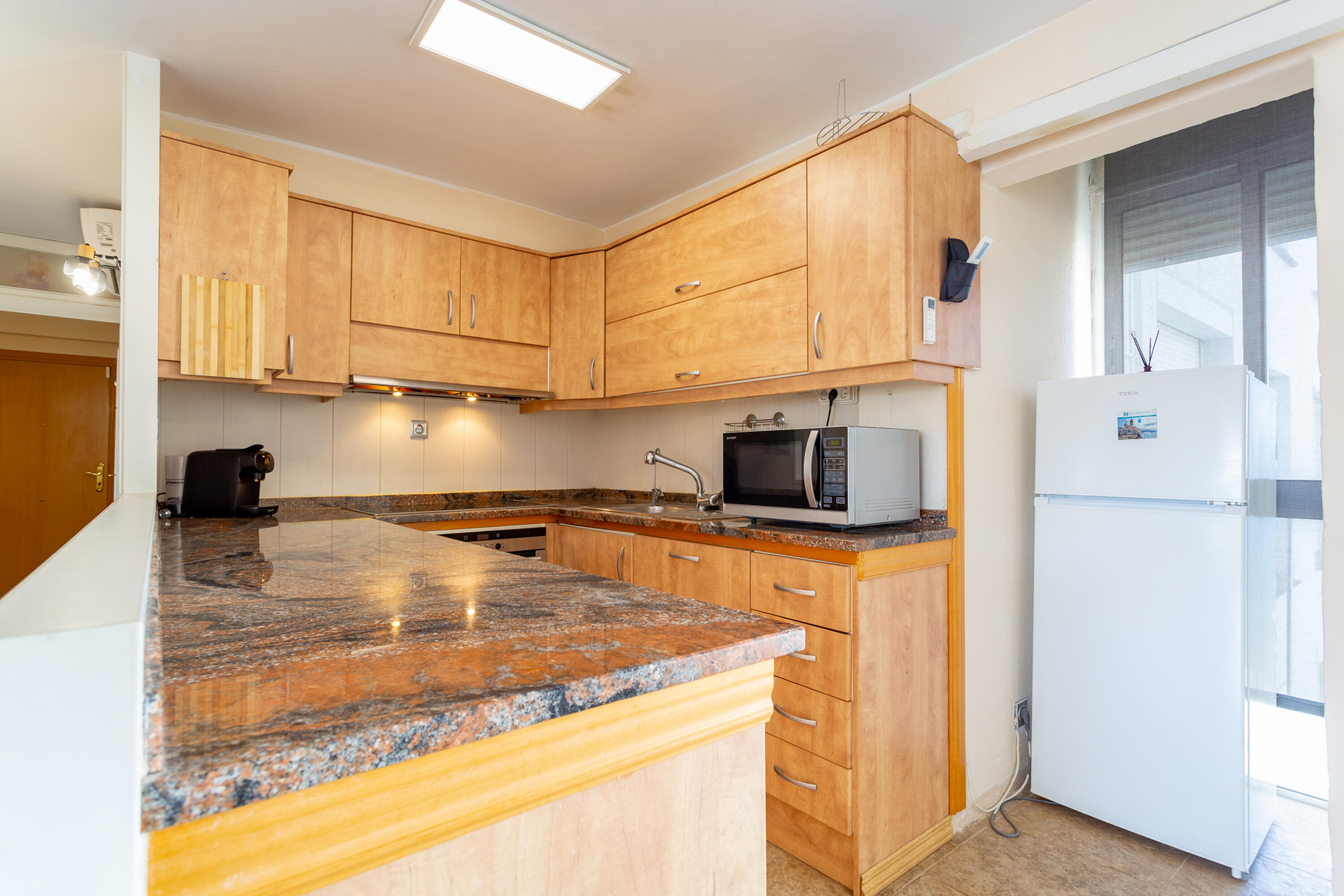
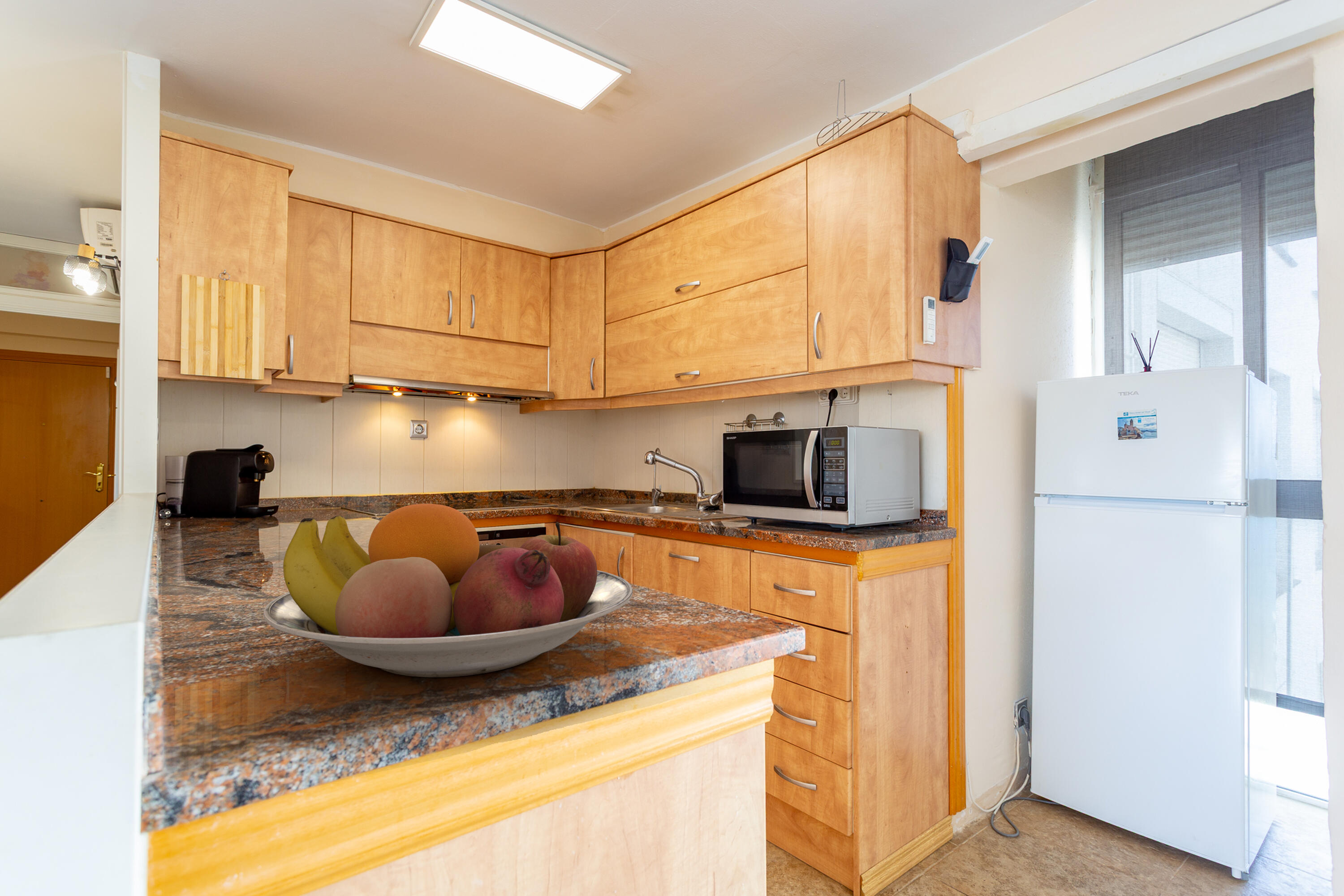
+ fruit bowl (464, 577)
